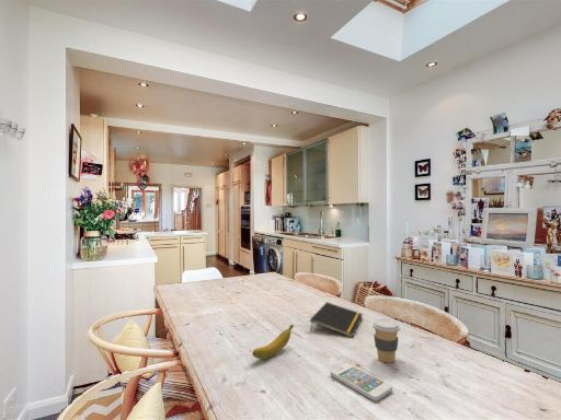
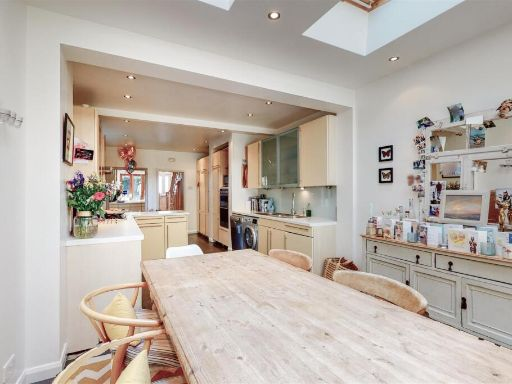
- banana (274, 342)
- notepad (337, 317)
- coffee cup (386, 340)
- smartphone (359, 380)
